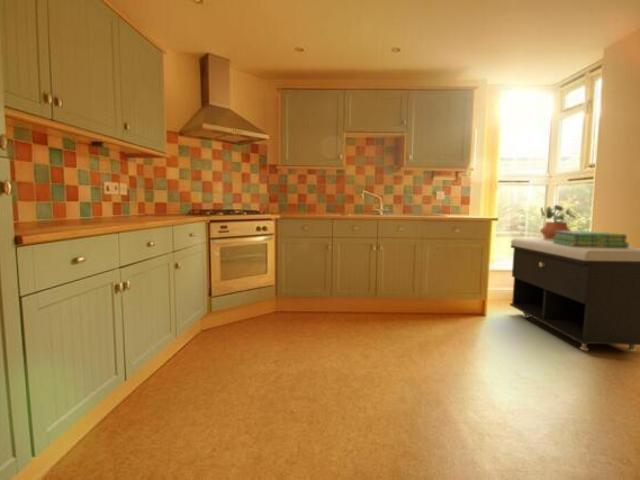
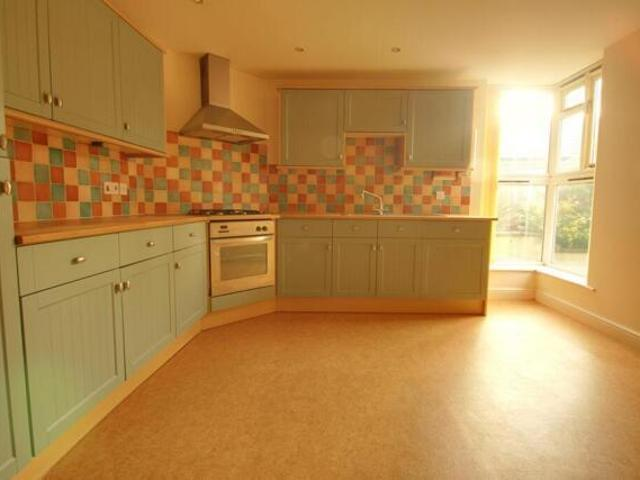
- storage bench (573, 287)
- stack of books (588, 238)
- potted plant (559, 222)
